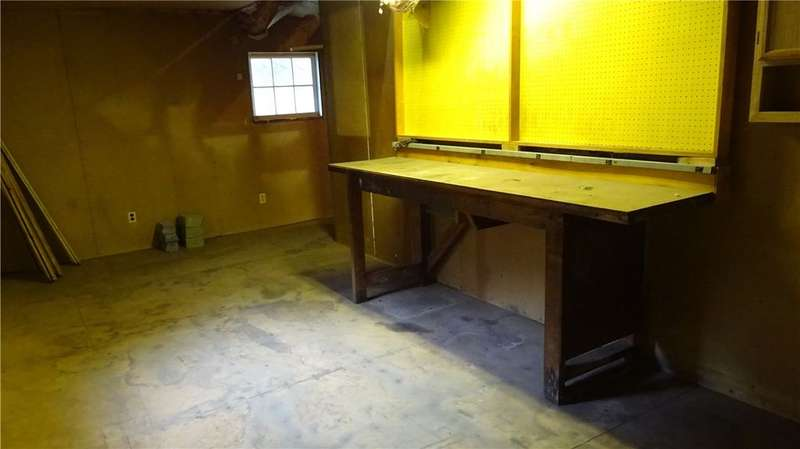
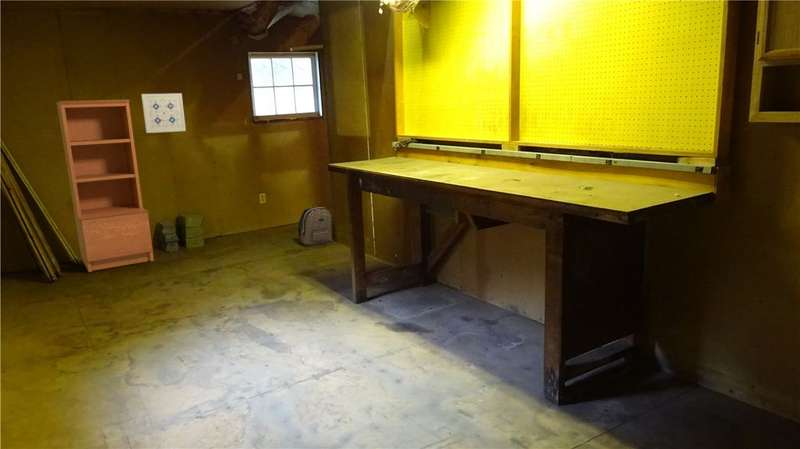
+ wall art (164, 113)
+ bookshelf (106, 182)
+ backpack (314, 223)
